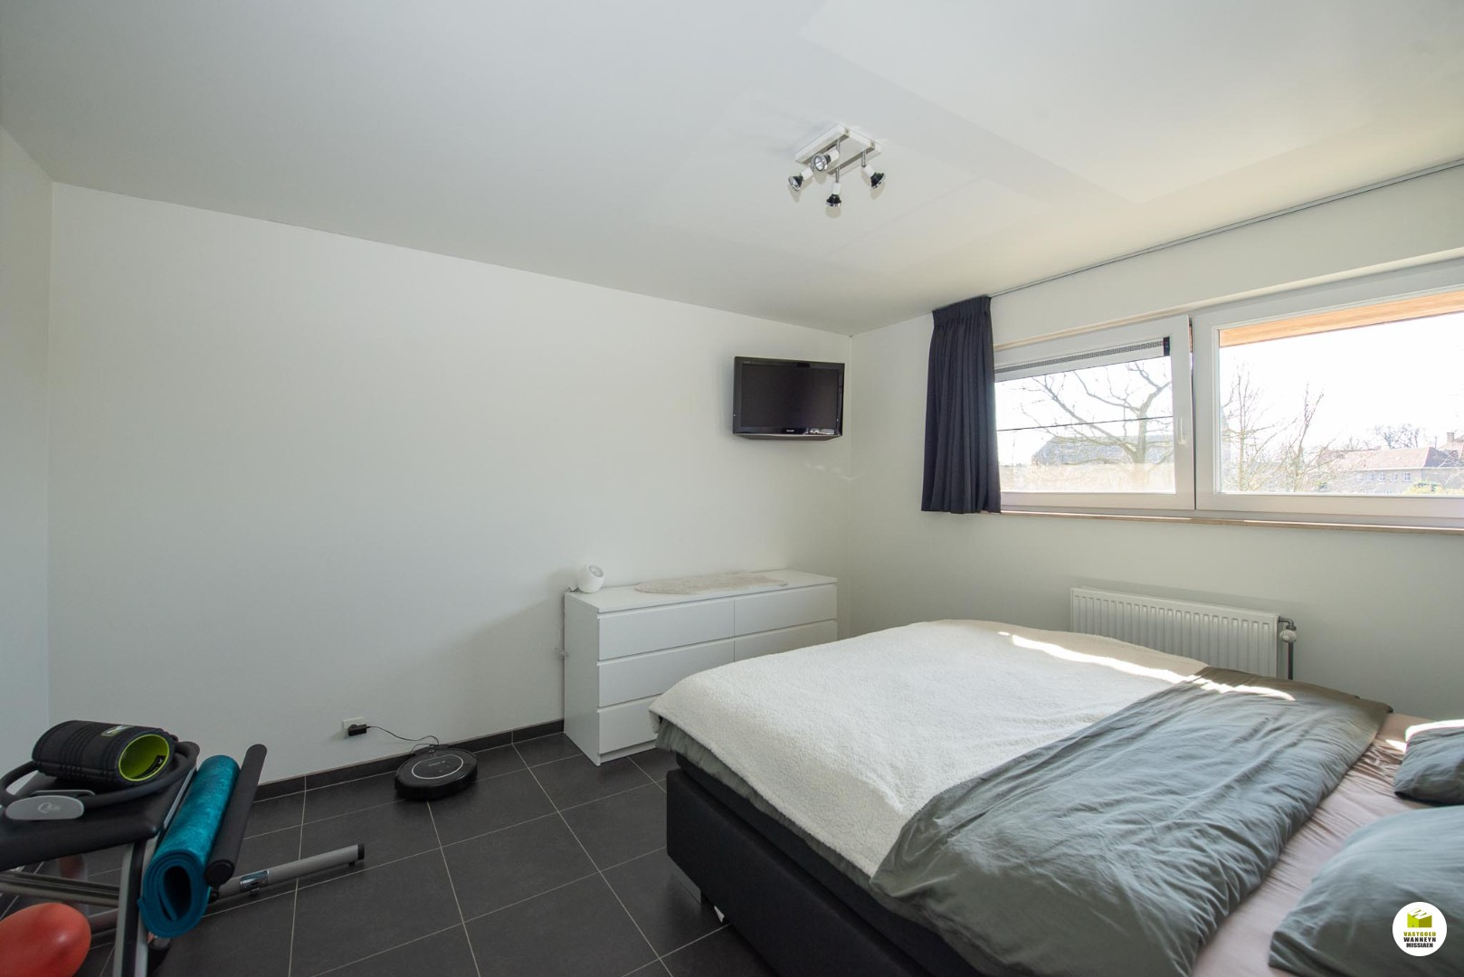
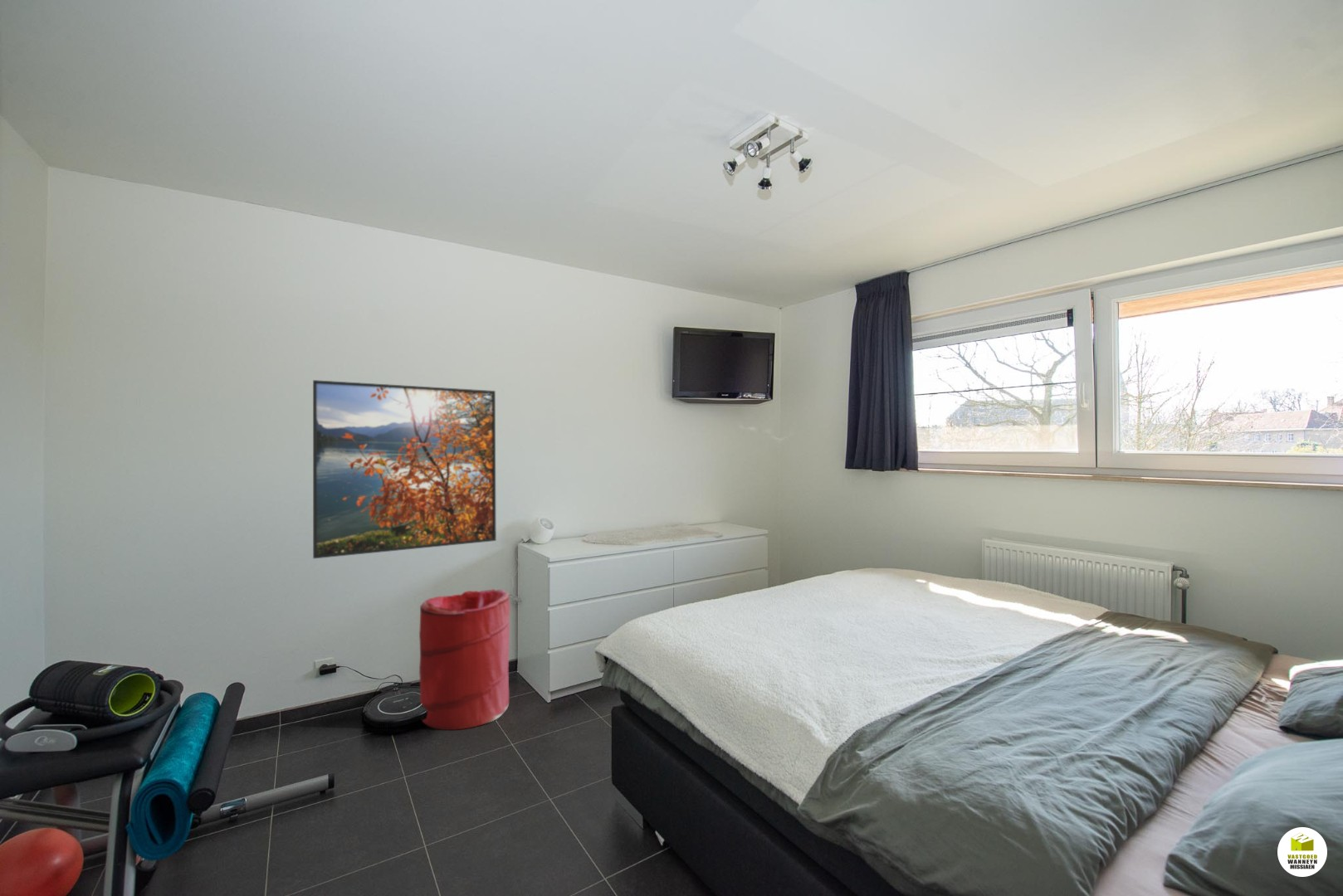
+ laundry hamper (466, 651)
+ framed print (412, 467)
